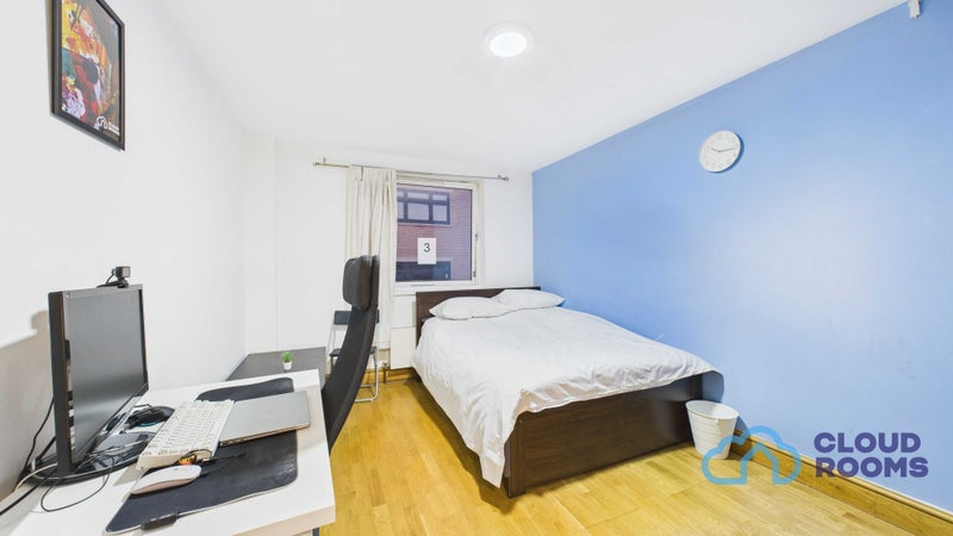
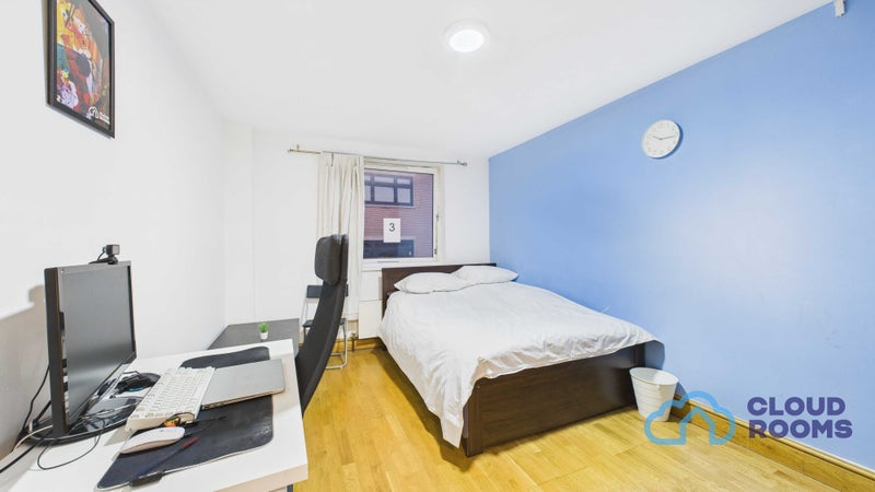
+ pen (162, 458)
